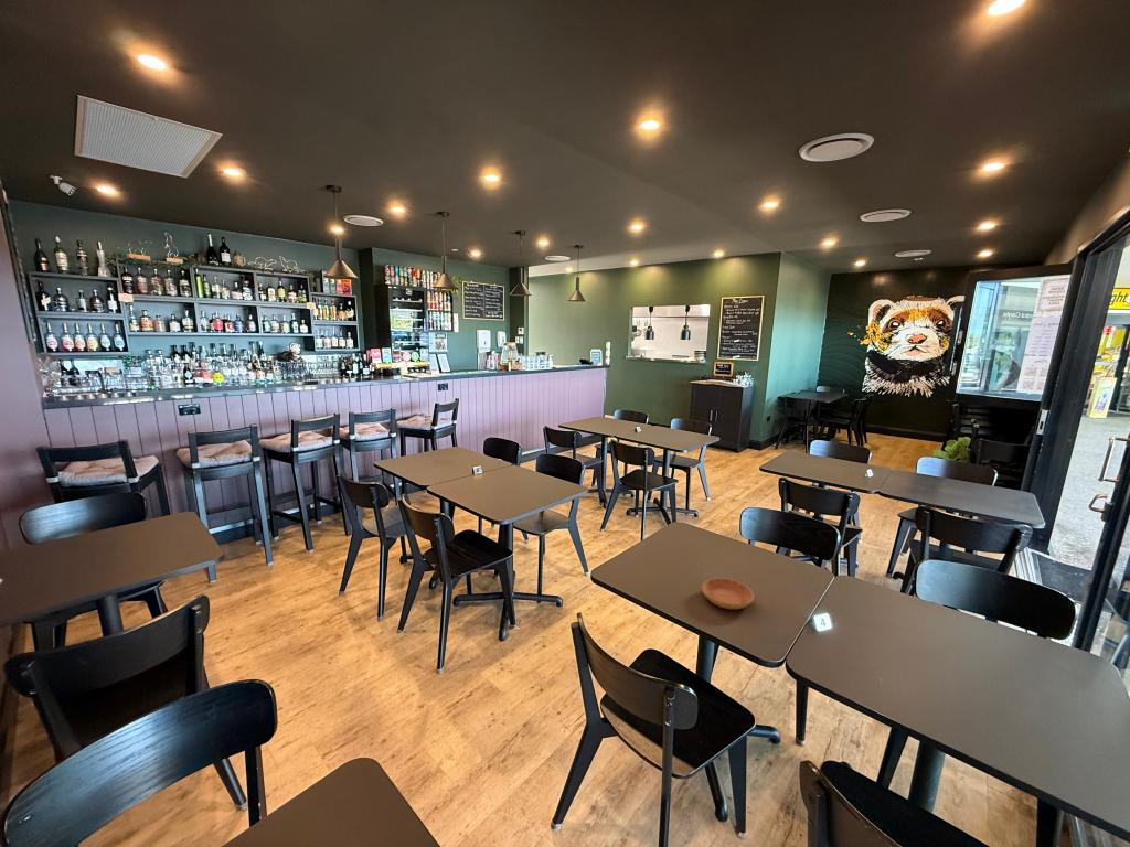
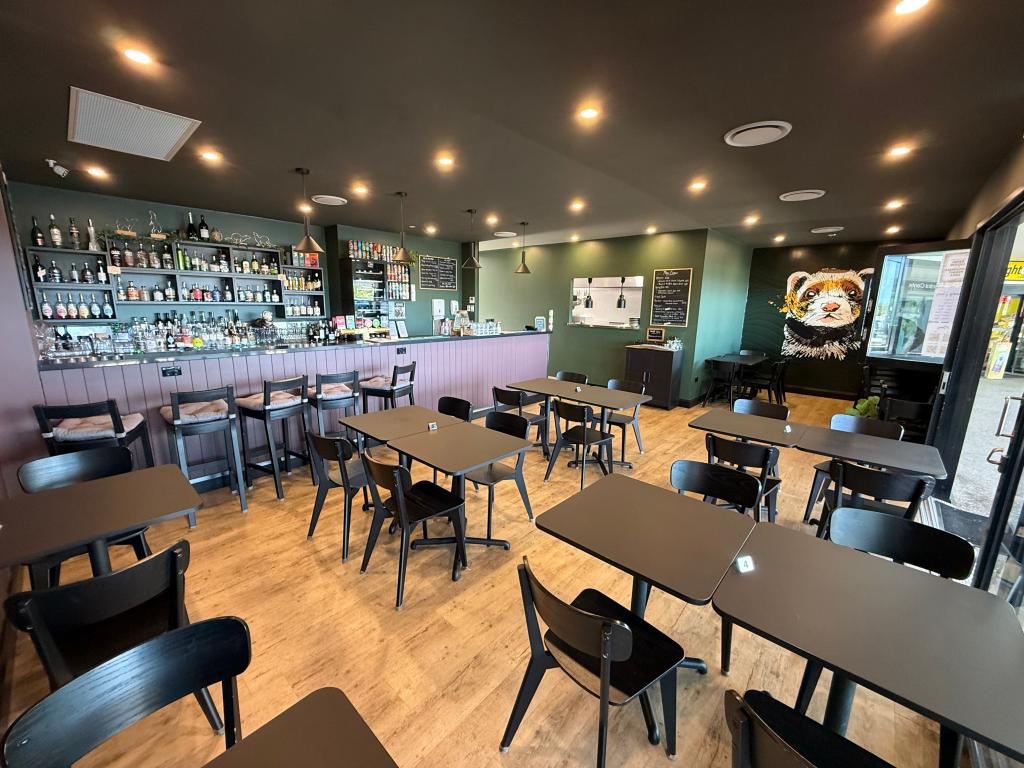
- saucer (726, 594)
